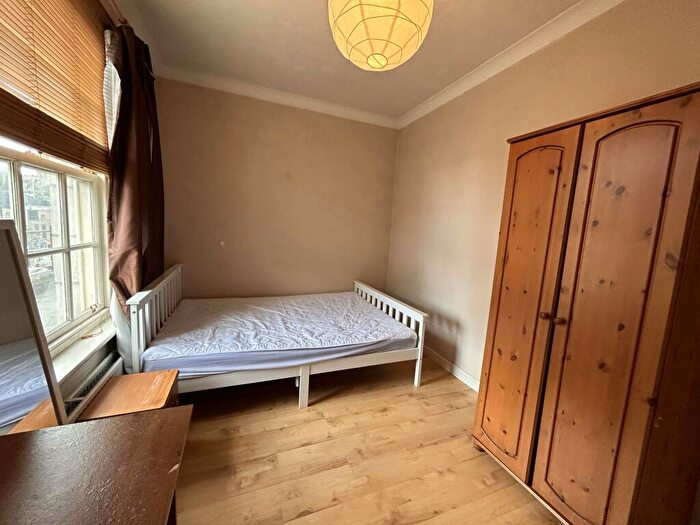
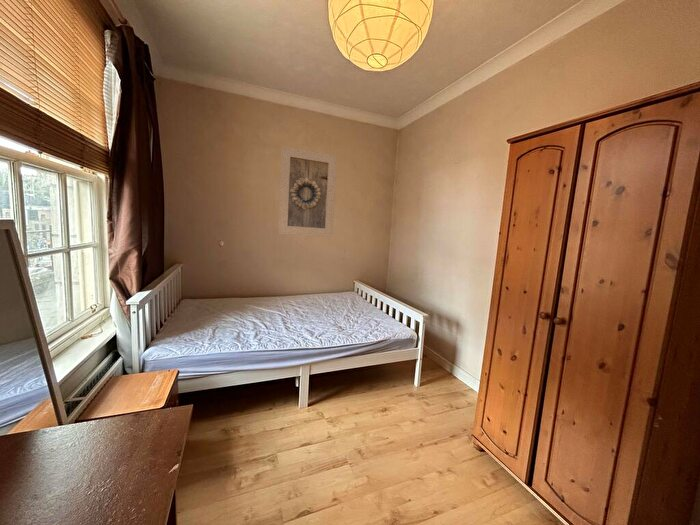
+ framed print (308, 194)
